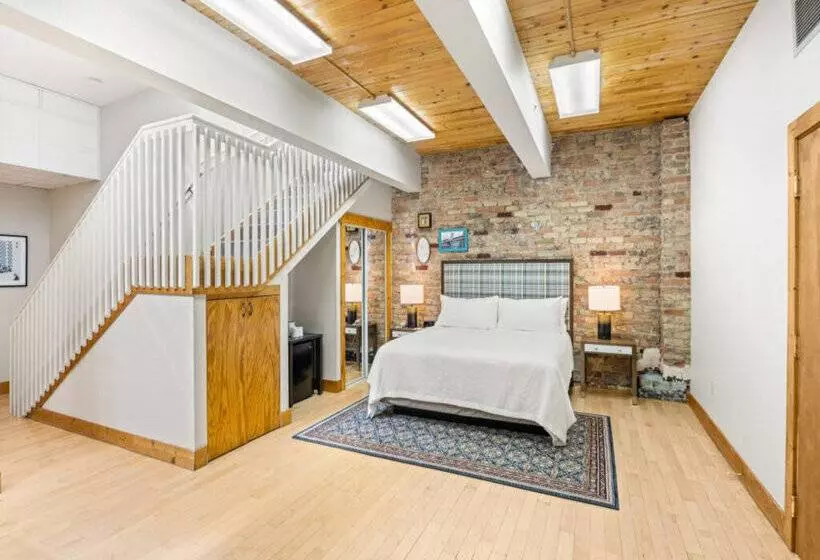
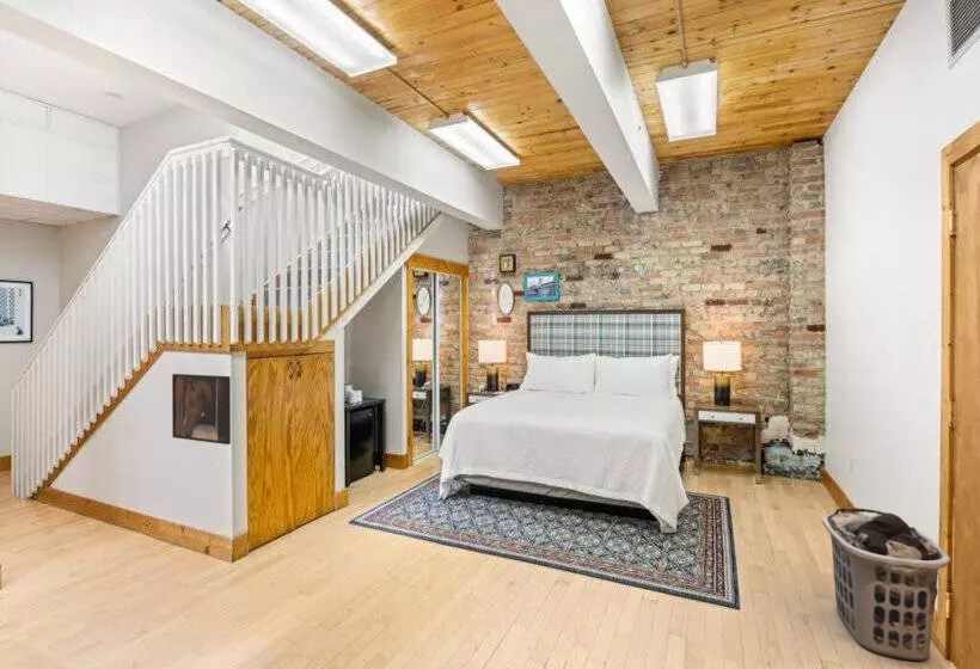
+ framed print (200, 407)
+ clothes hamper (880, 573)
